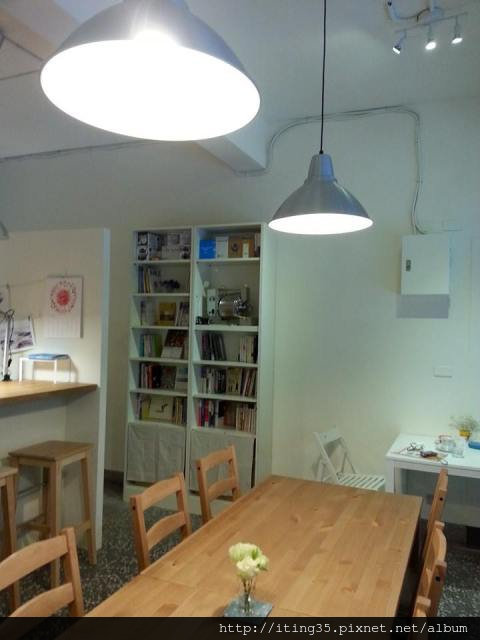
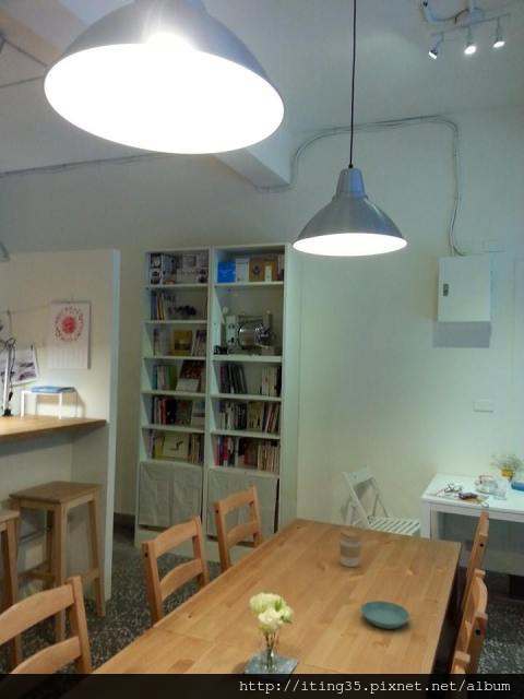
+ saucer (384, 616)
+ coffee cup (349, 547)
